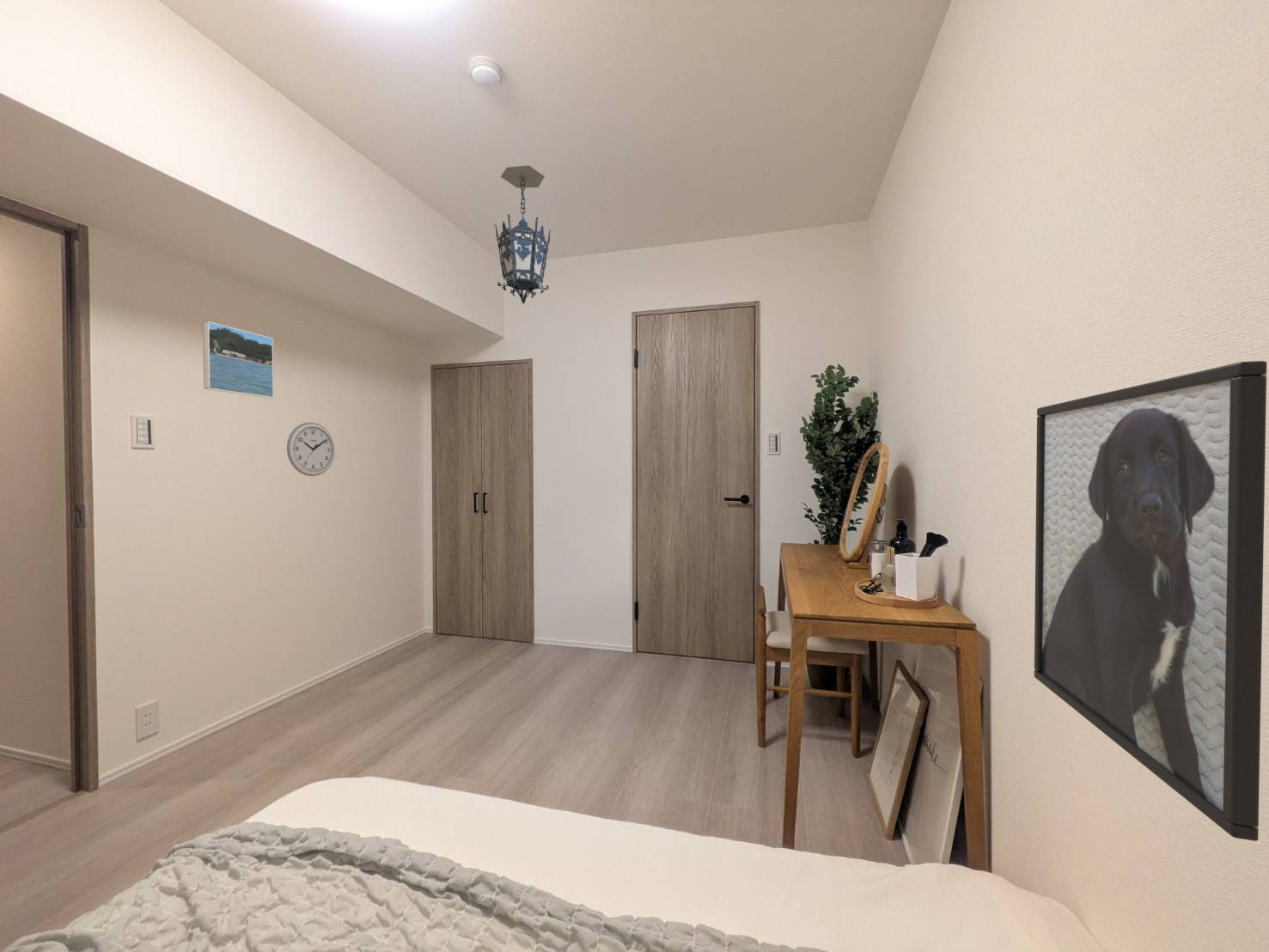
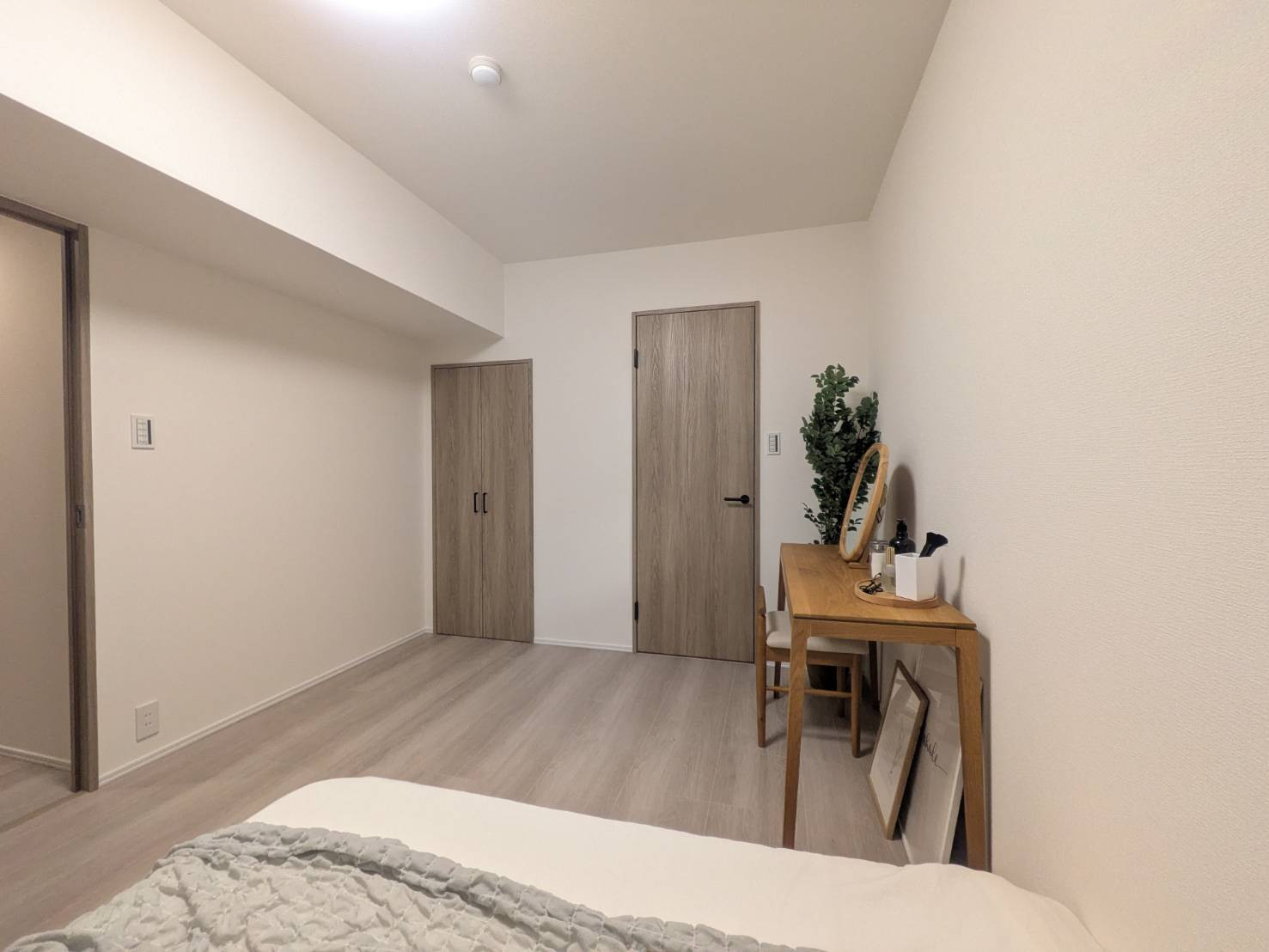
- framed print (240, 362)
- hanging lantern (522, 241)
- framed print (1116, 564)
- wall clock (313, 449)
